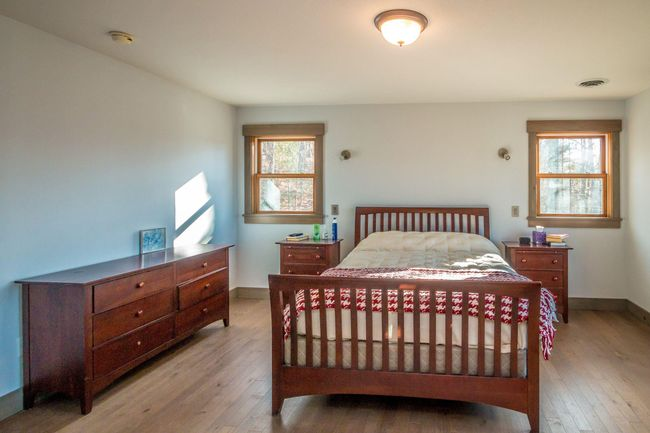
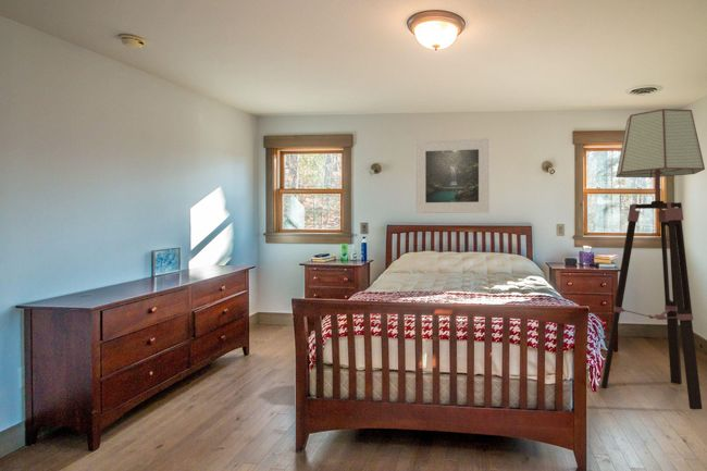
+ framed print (451, 176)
+ floor lamp (662, 252)
